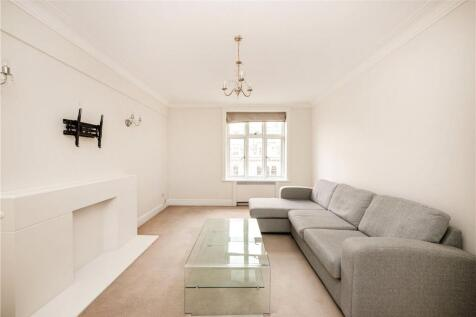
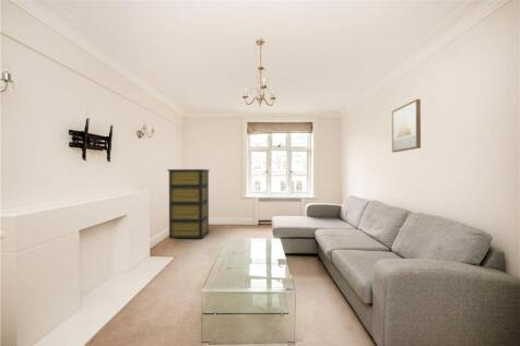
+ wall art (404, 128)
+ bookshelf (189, 202)
